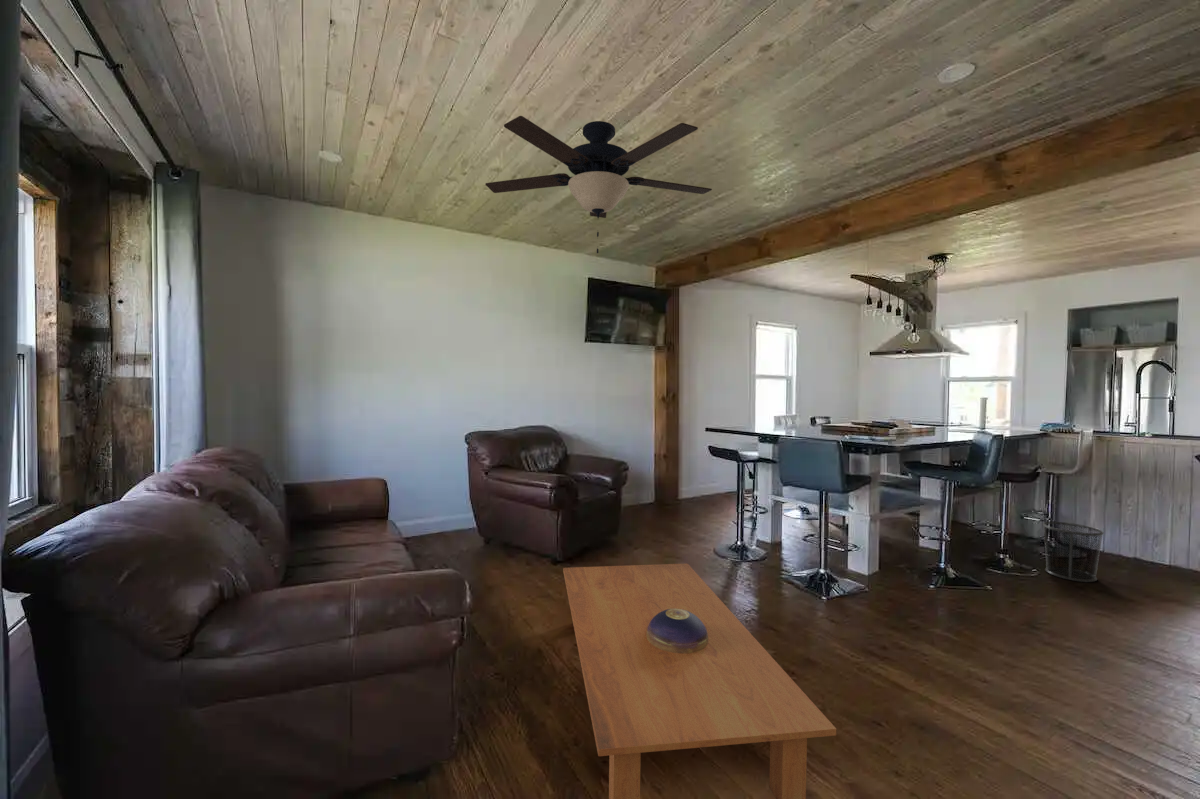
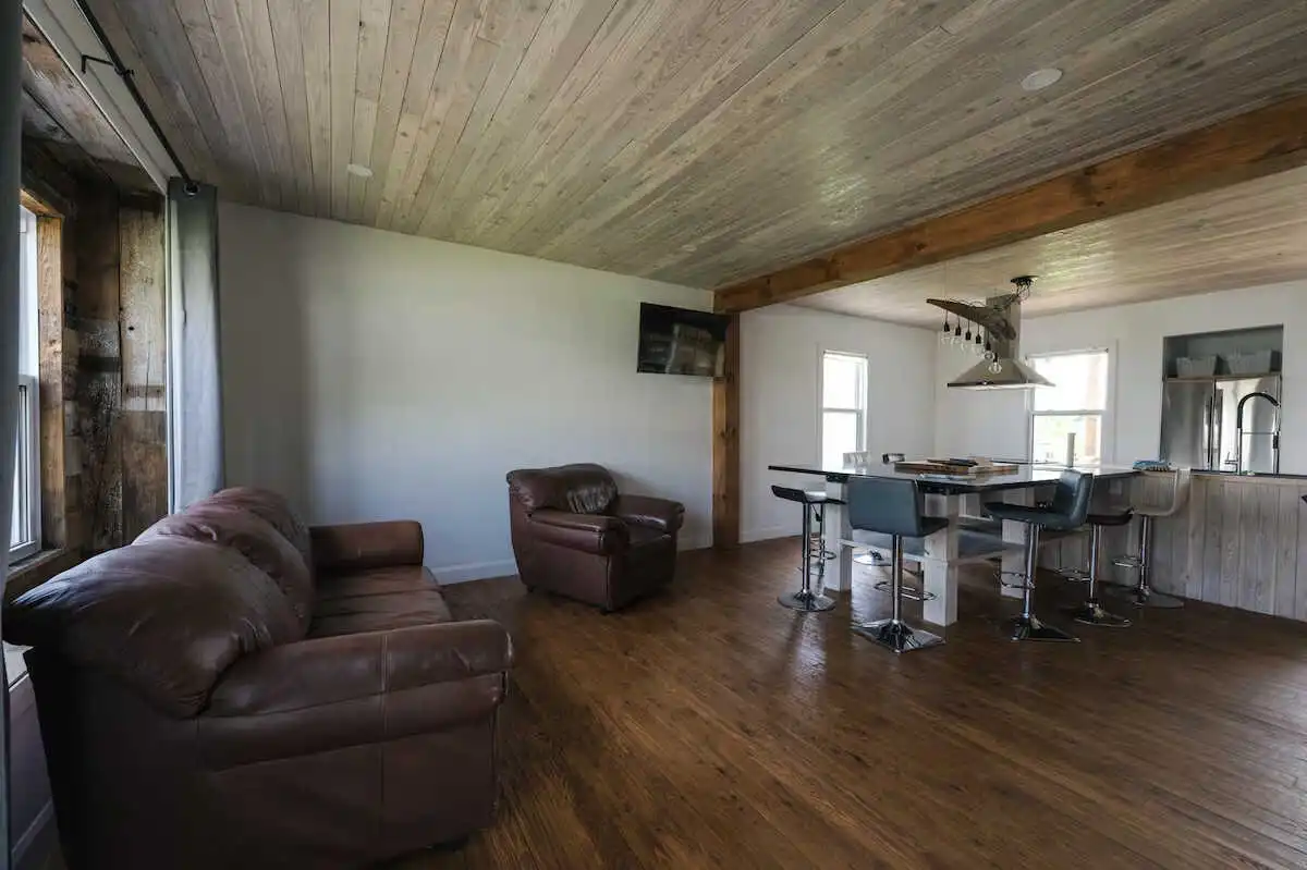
- ceiling fan (598, 194)
- coffee table (658, 656)
- waste bin (1071, 551)
- decorative bowl (677, 624)
